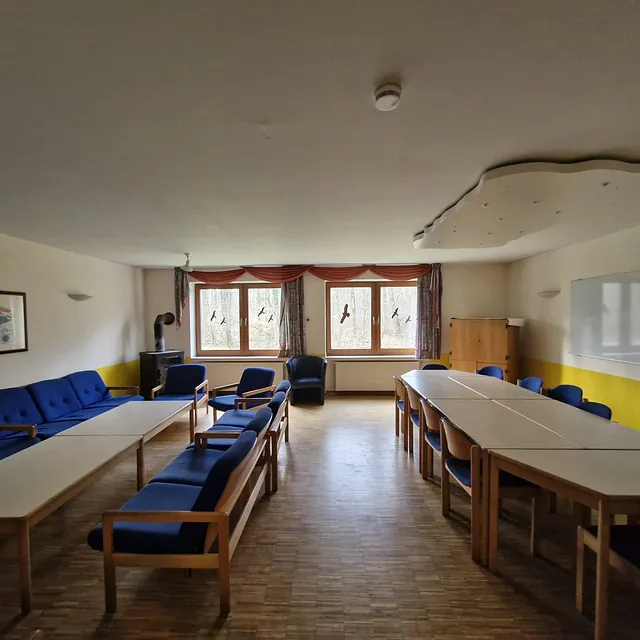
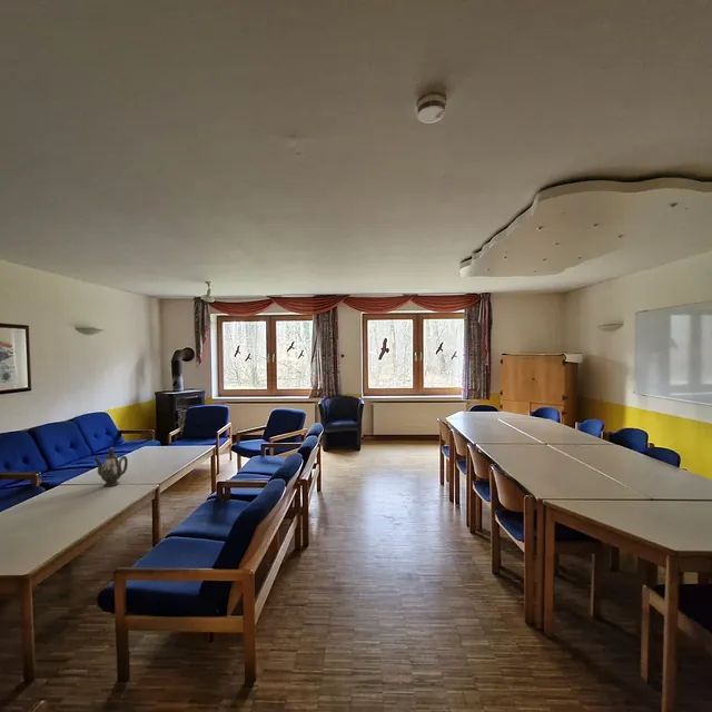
+ teapot (110, 465)
